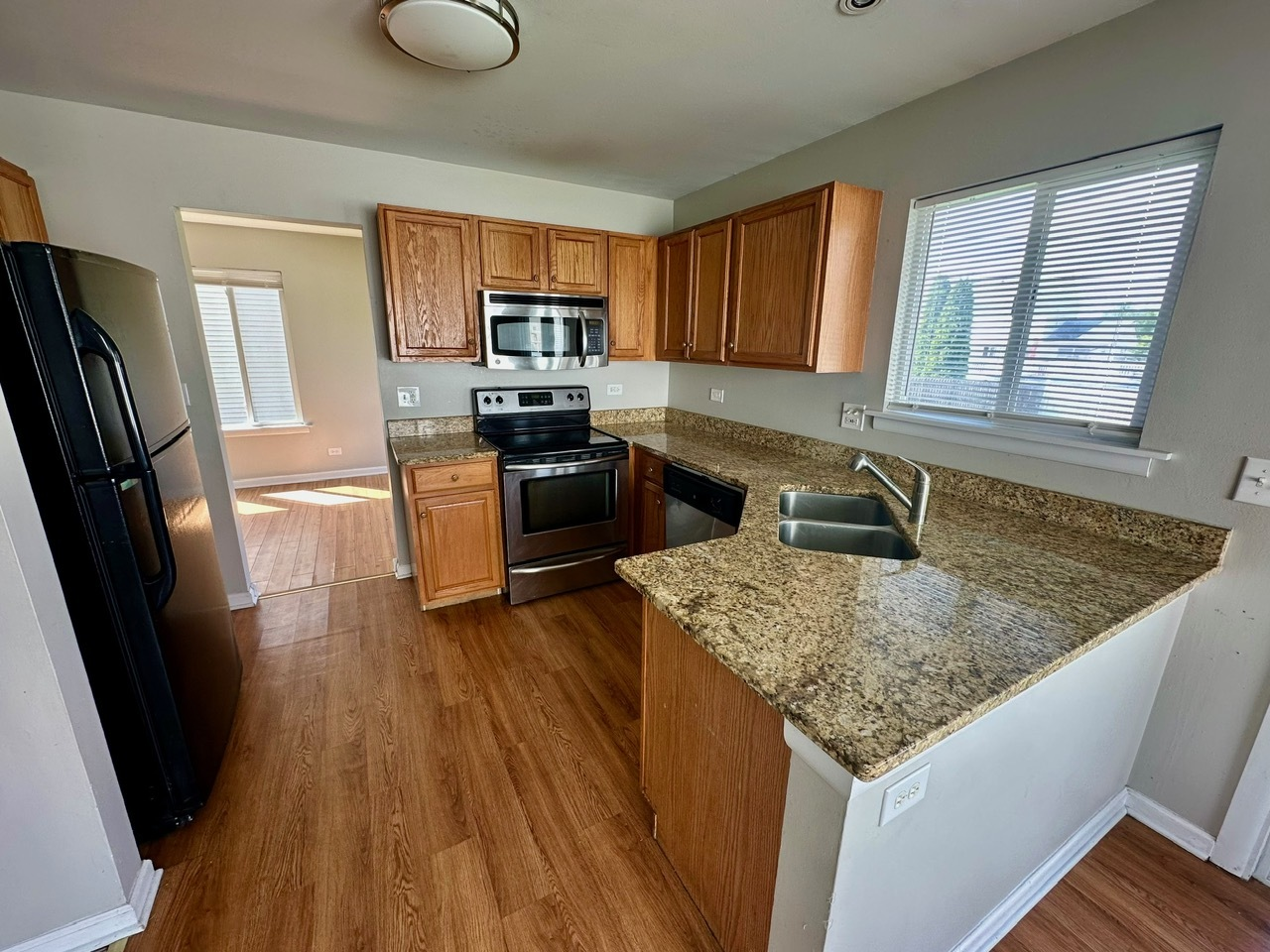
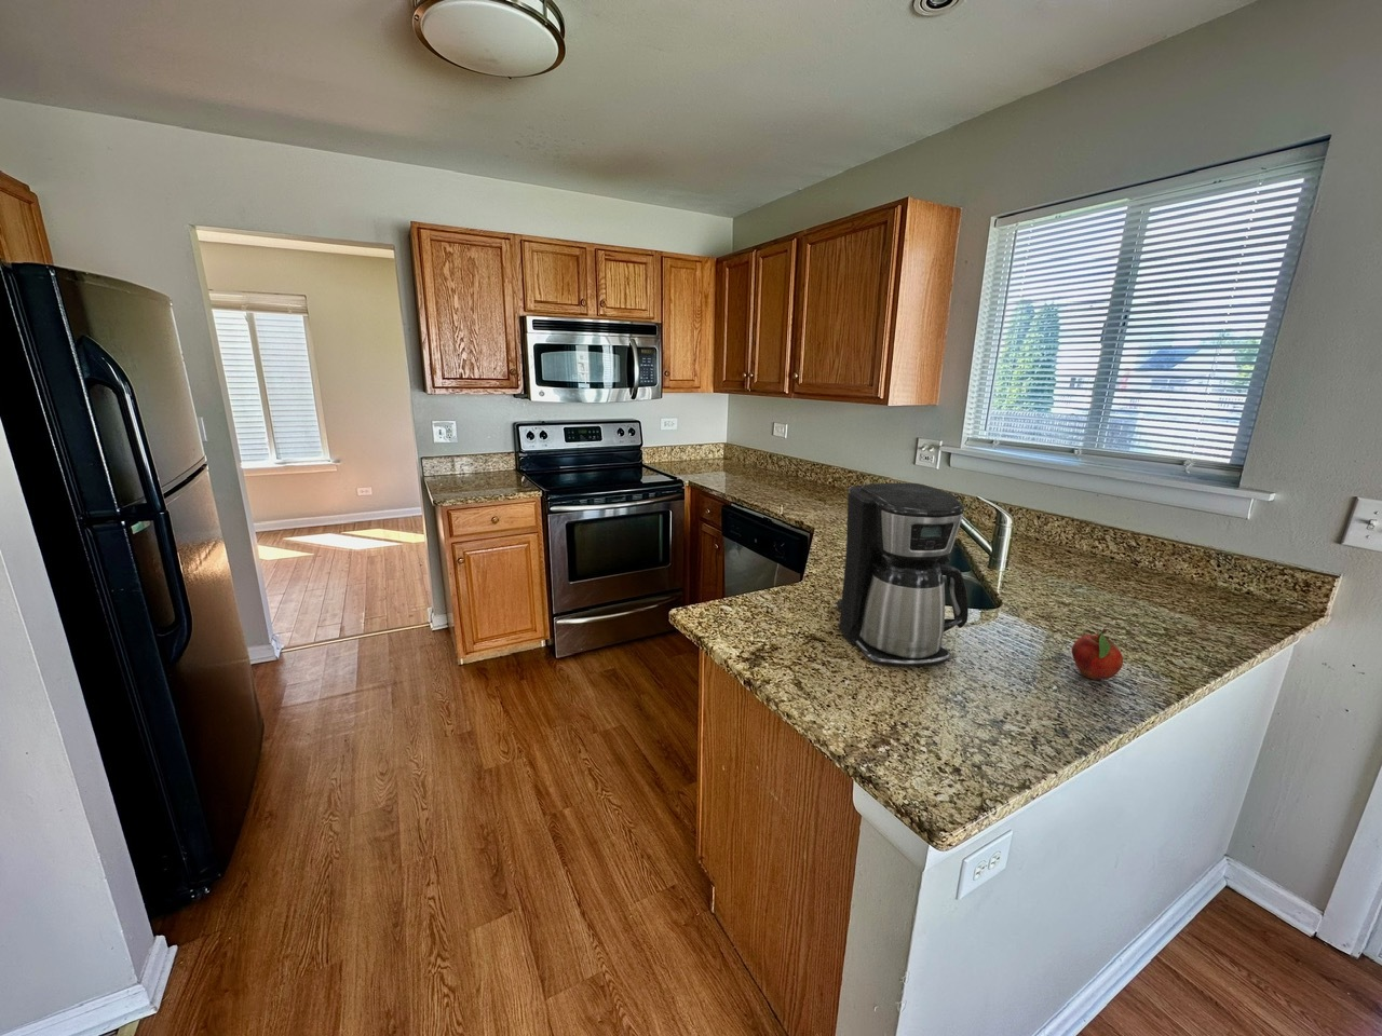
+ coffee maker (903, 563)
+ fruit (1097, 653)
